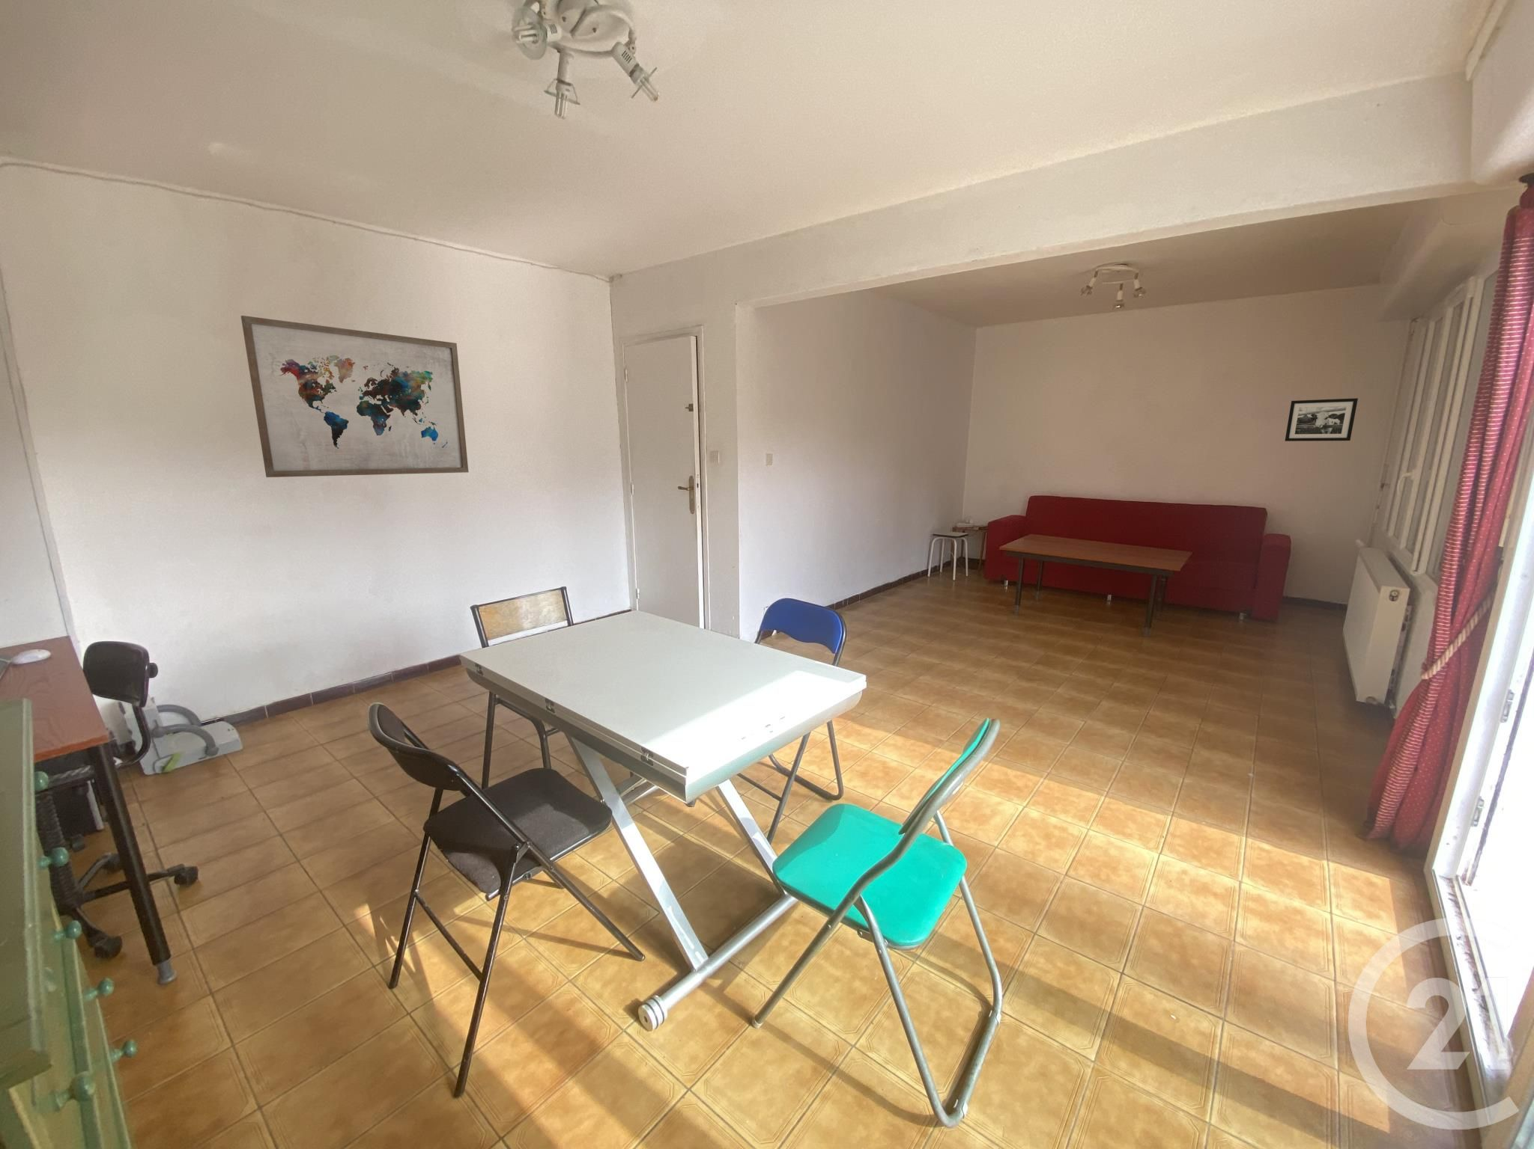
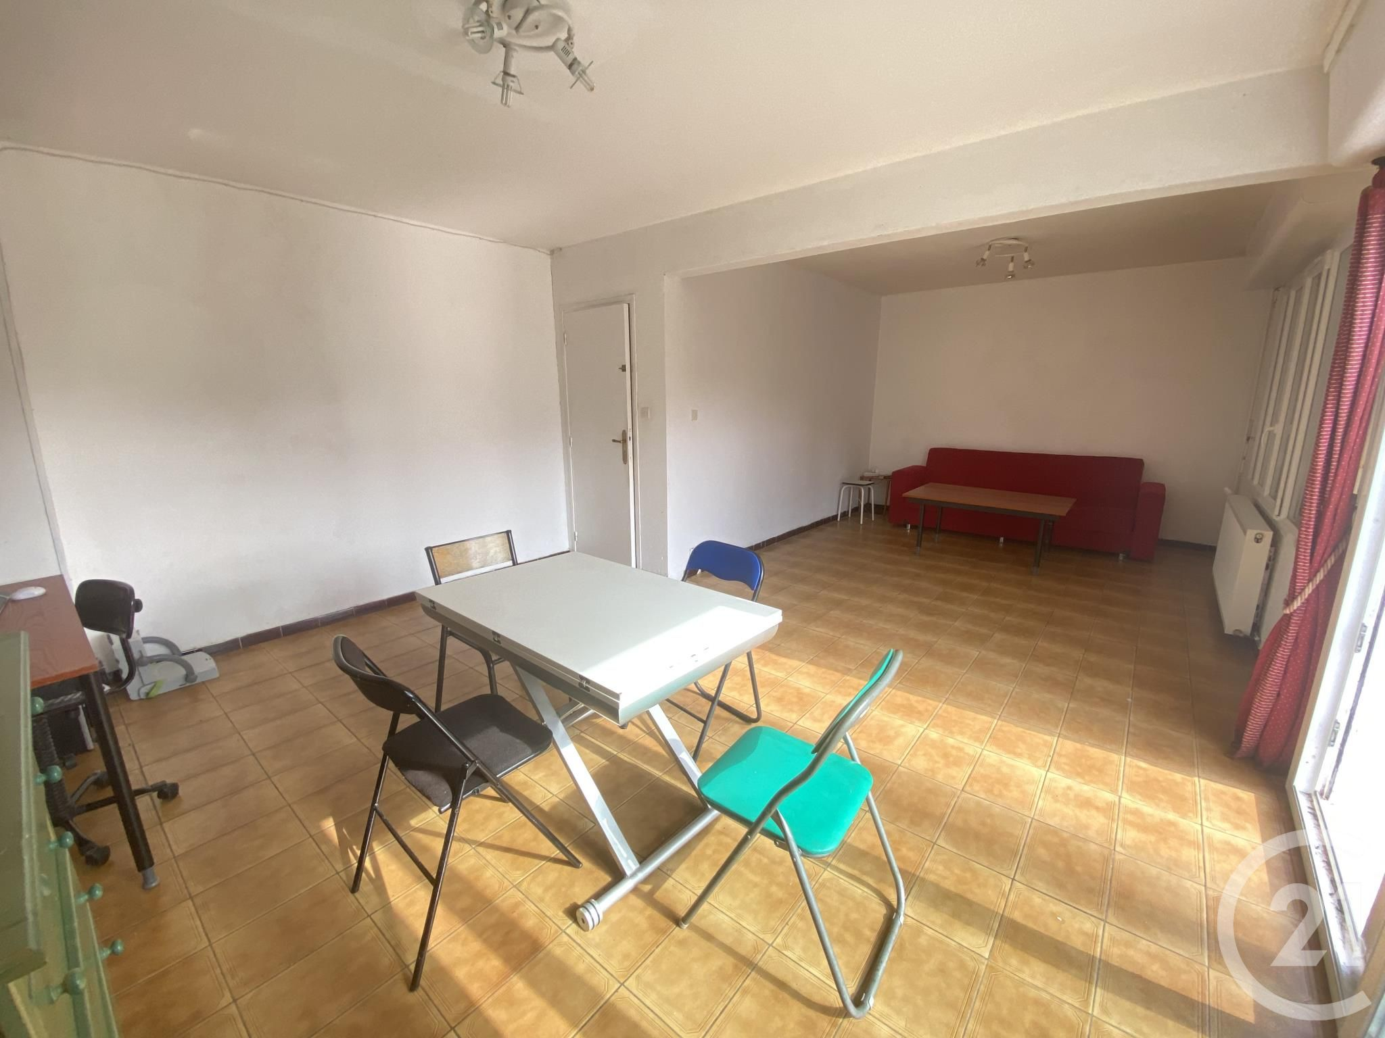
- picture frame (1320, 420)
- wall art (370, 404)
